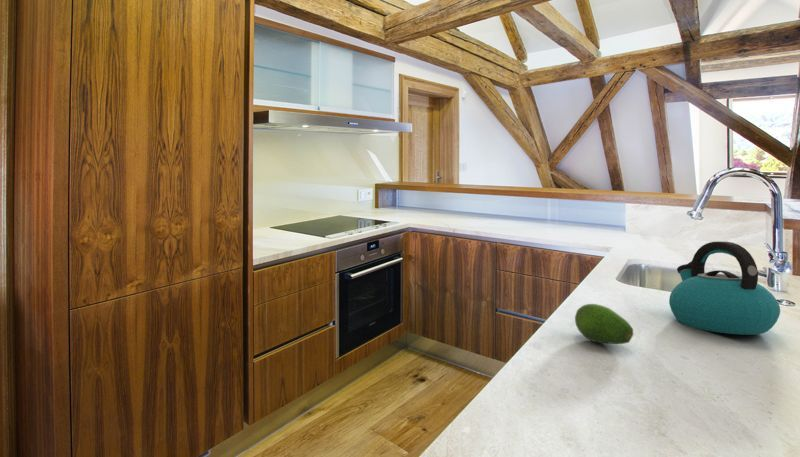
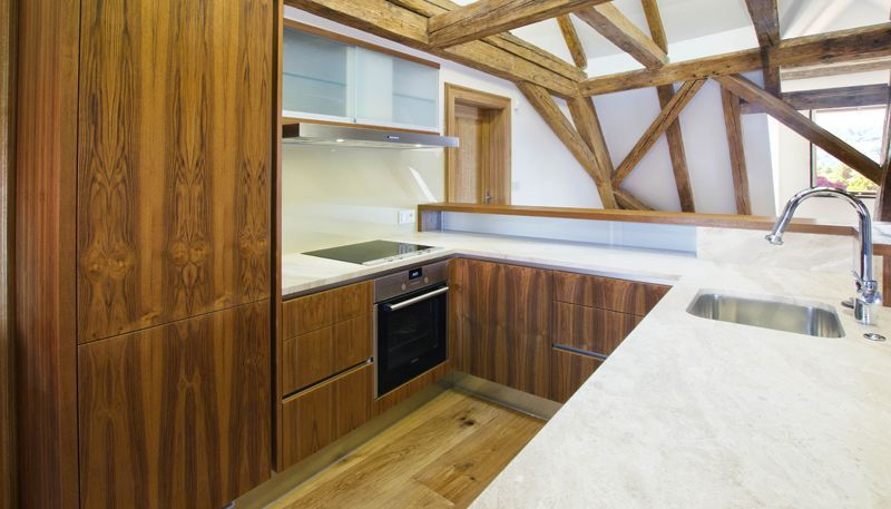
- kettle (716, 282)
- fruit (602, 323)
